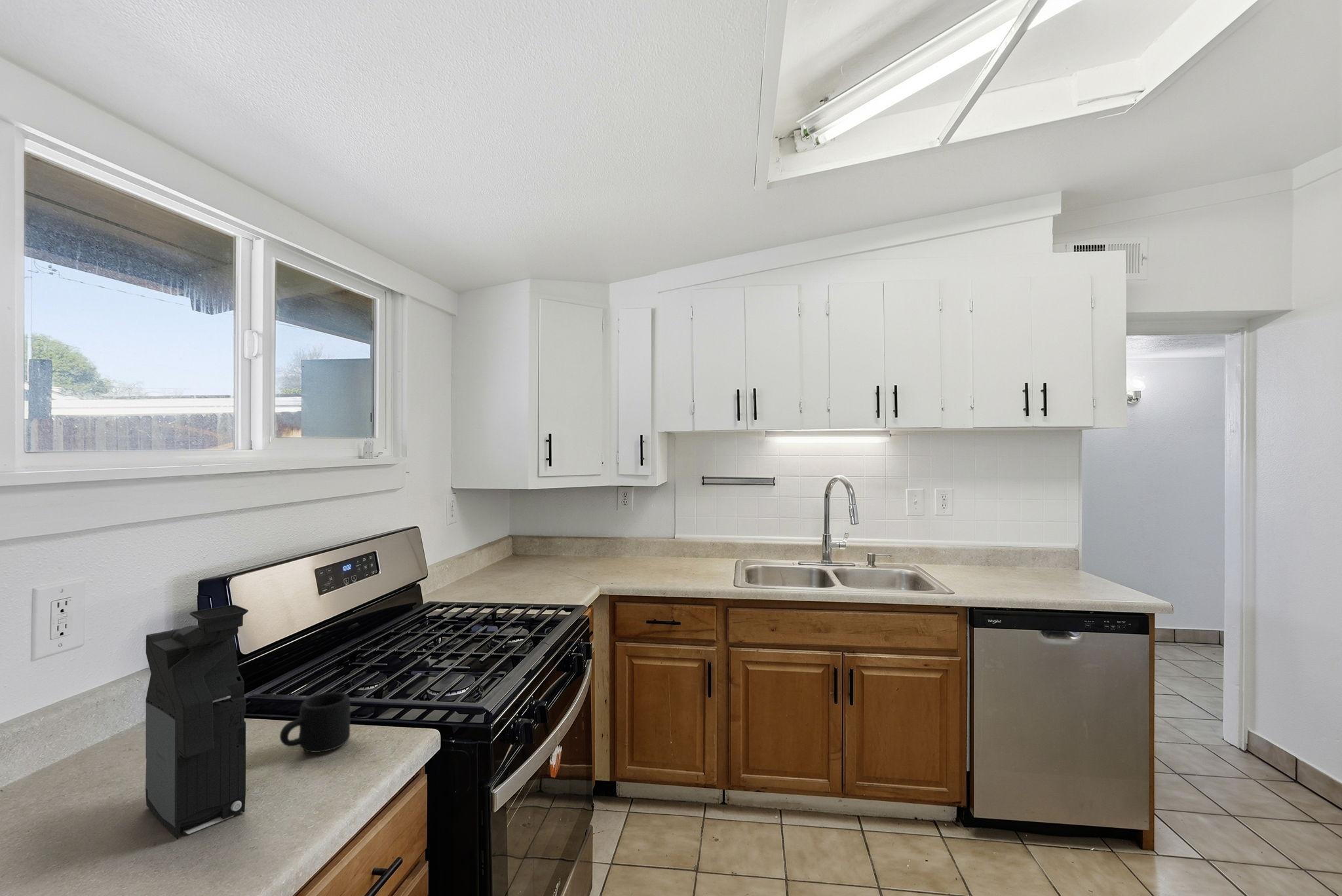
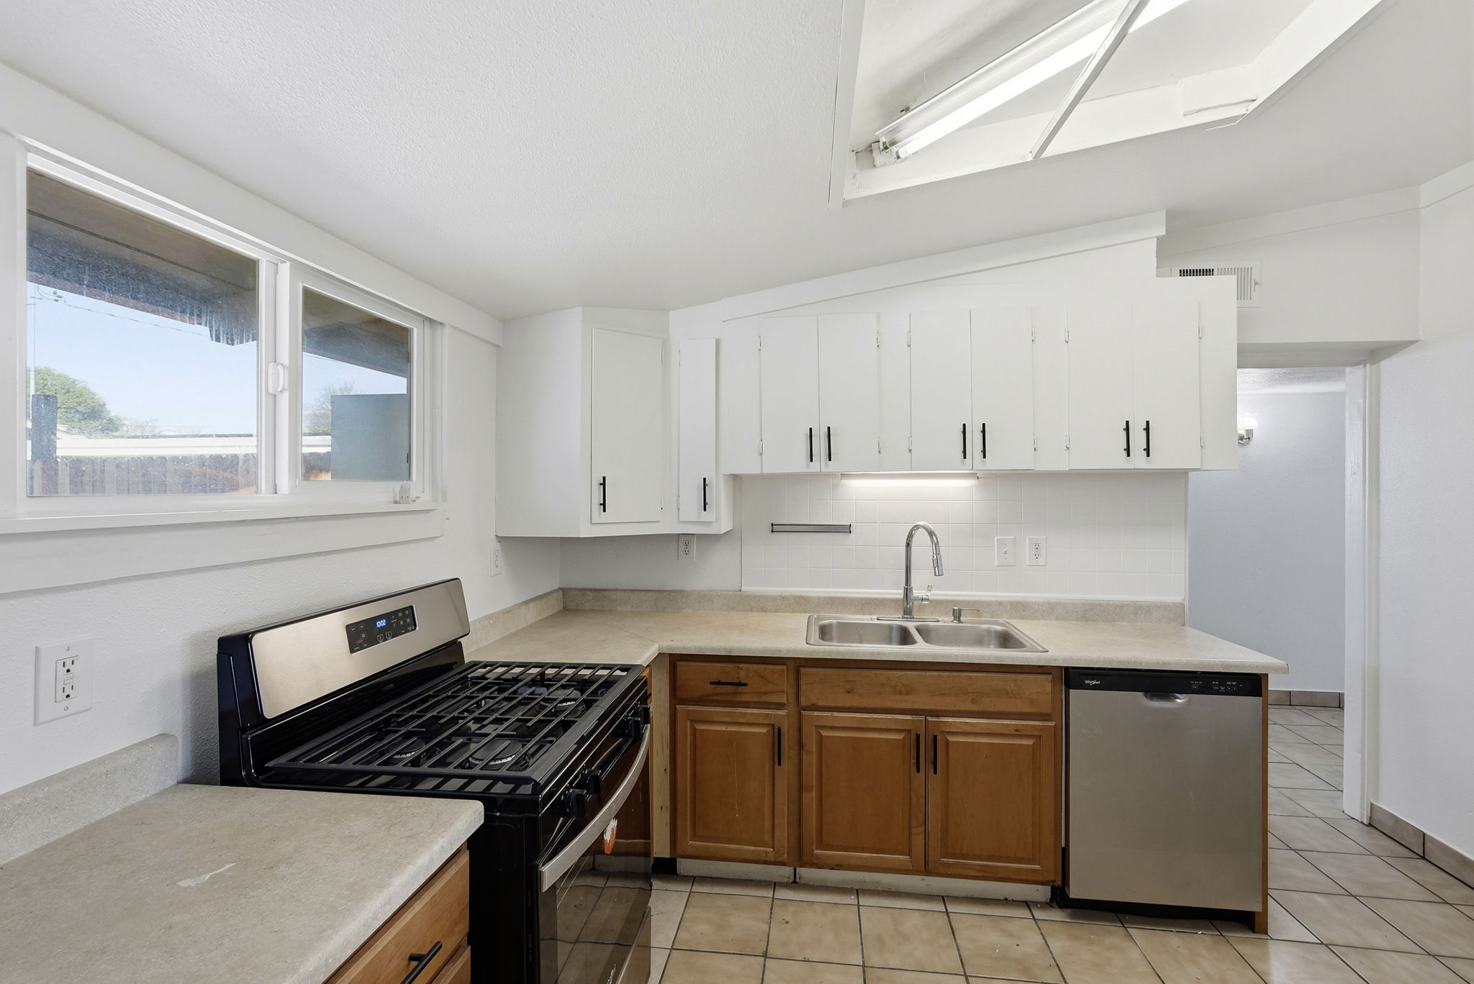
- mug (315, 726)
- coffee maker (198, 709)
